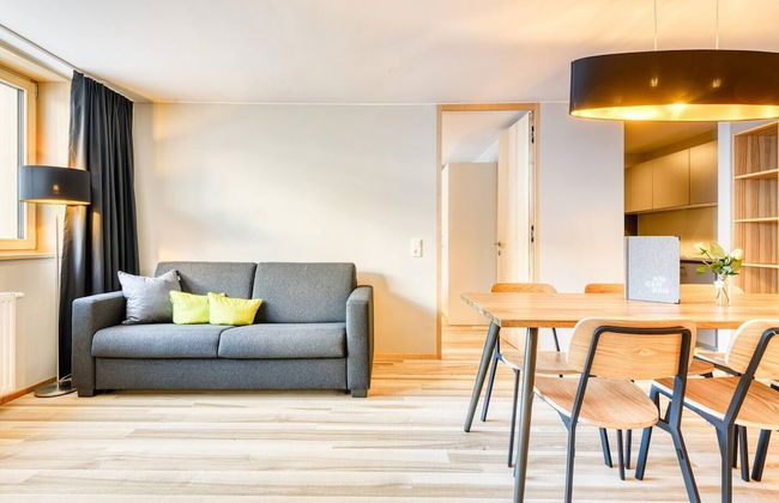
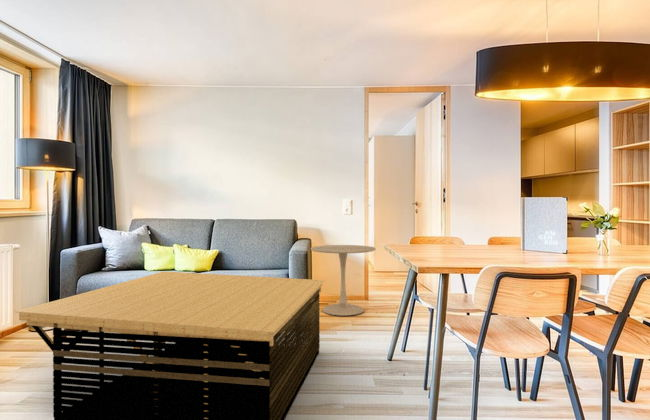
+ side table (343, 279)
+ coffee table (202, 335)
